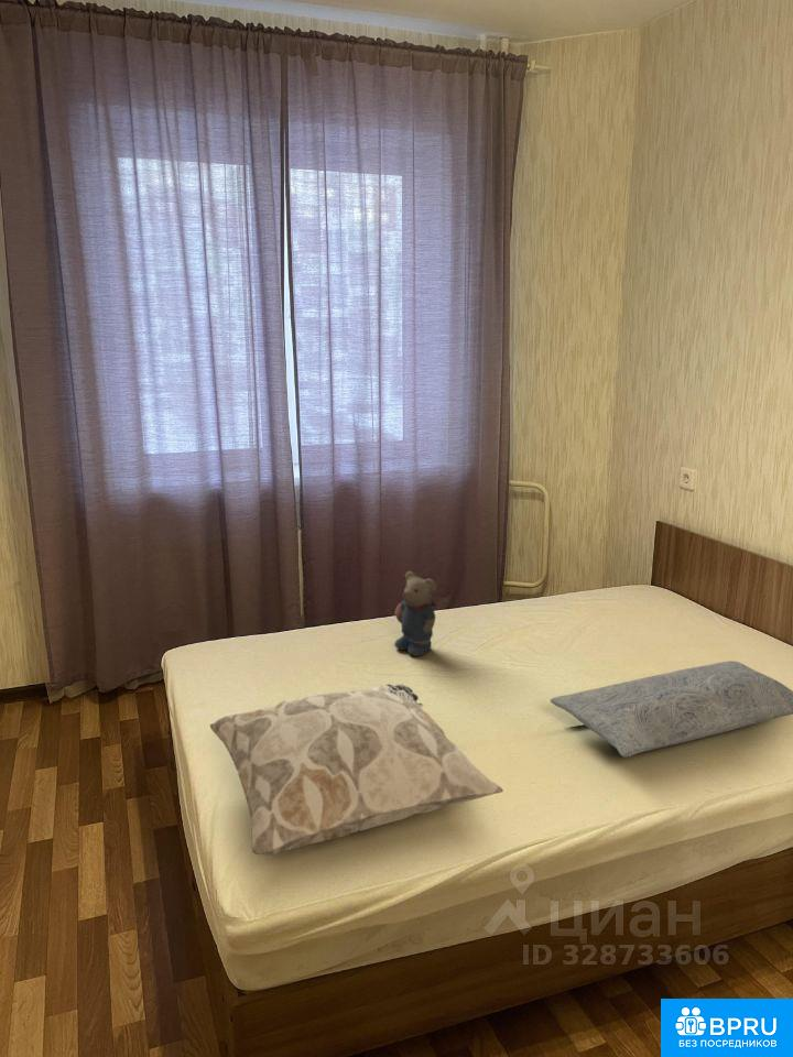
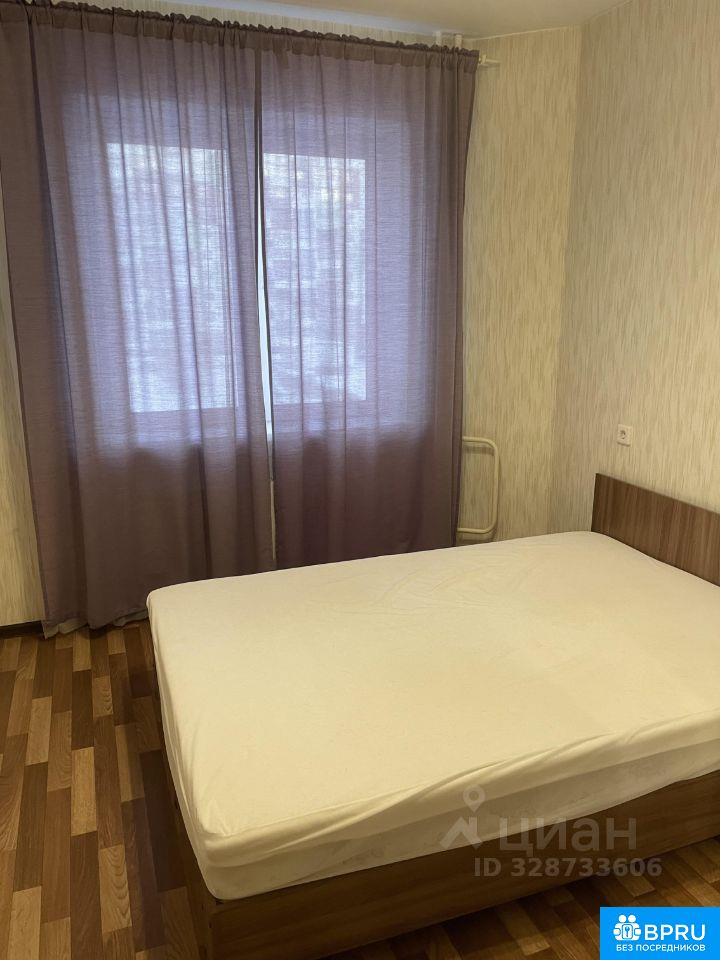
- decorative pillow (345, 754)
- teddy bear (415, 611)
- pillow (683, 704)
